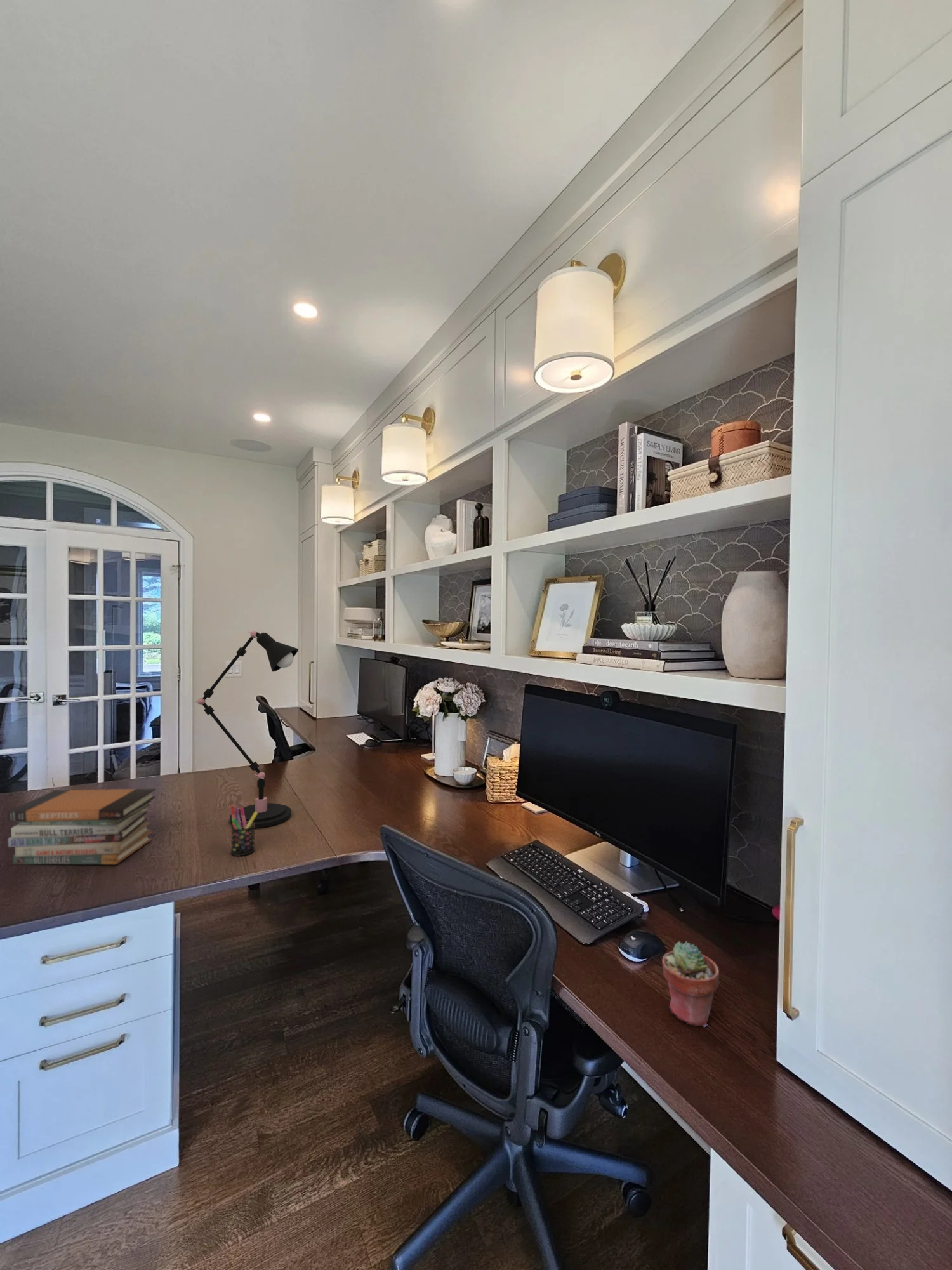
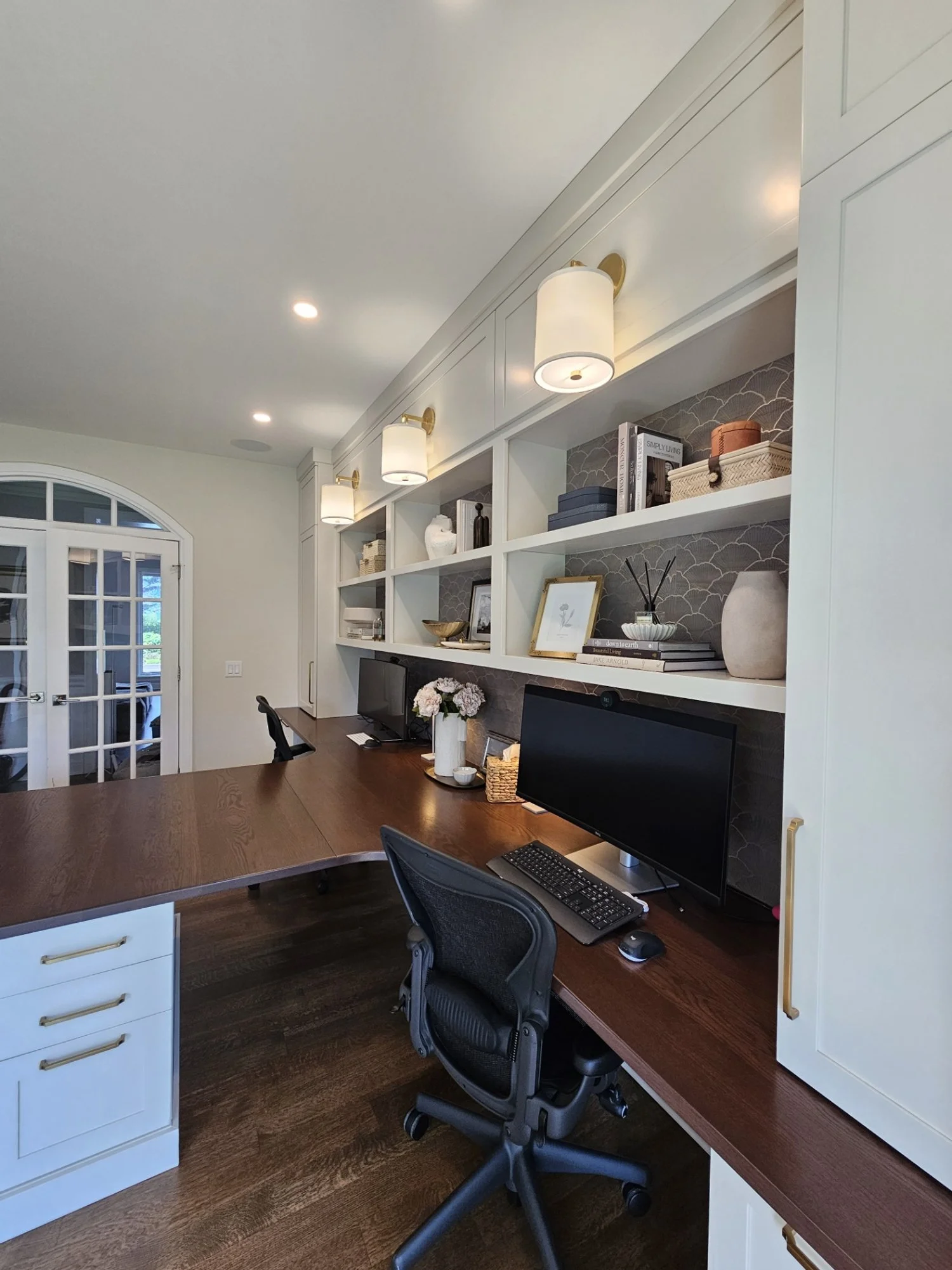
- pen holder (240, 830)
- desk lamp (231, 735)
- potted succulent (690, 978)
- book stack (85, 825)
